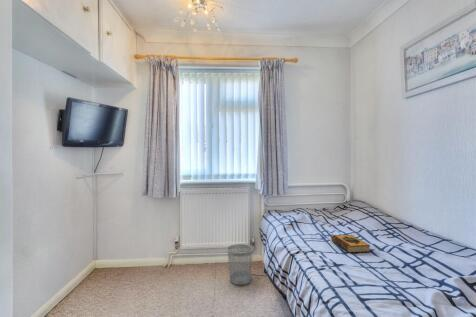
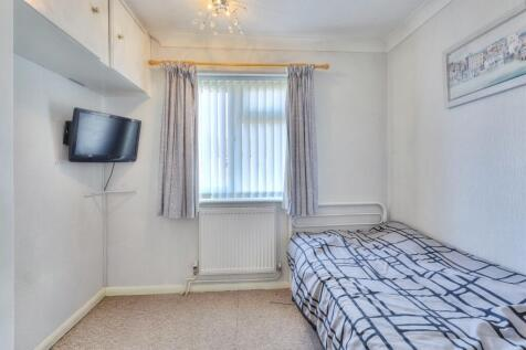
- hardback book (349, 243)
- wastebasket (240, 264)
